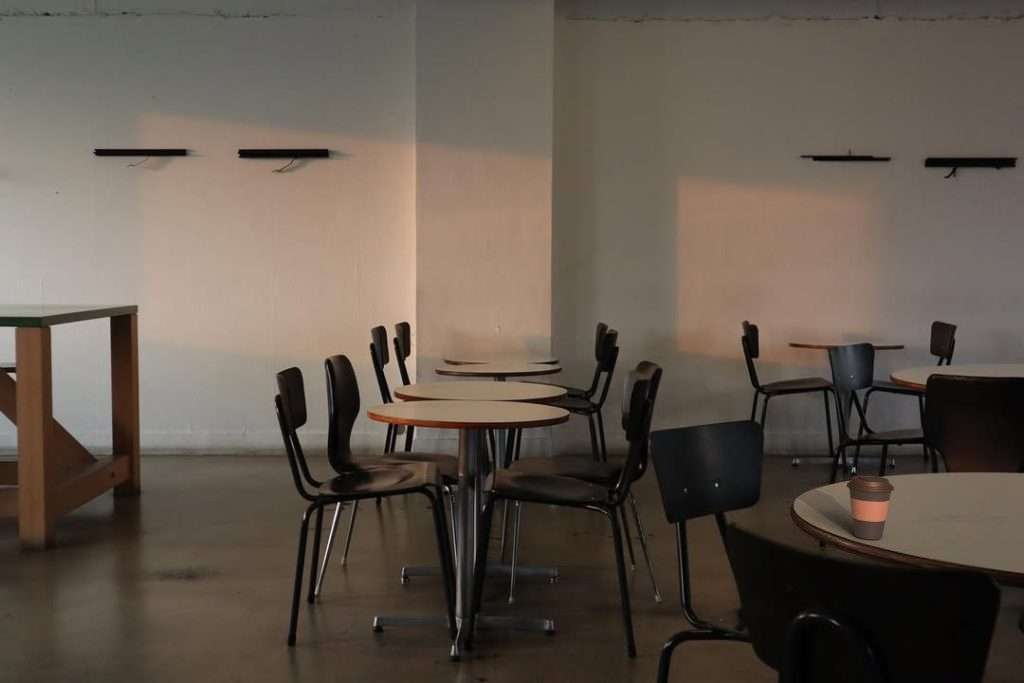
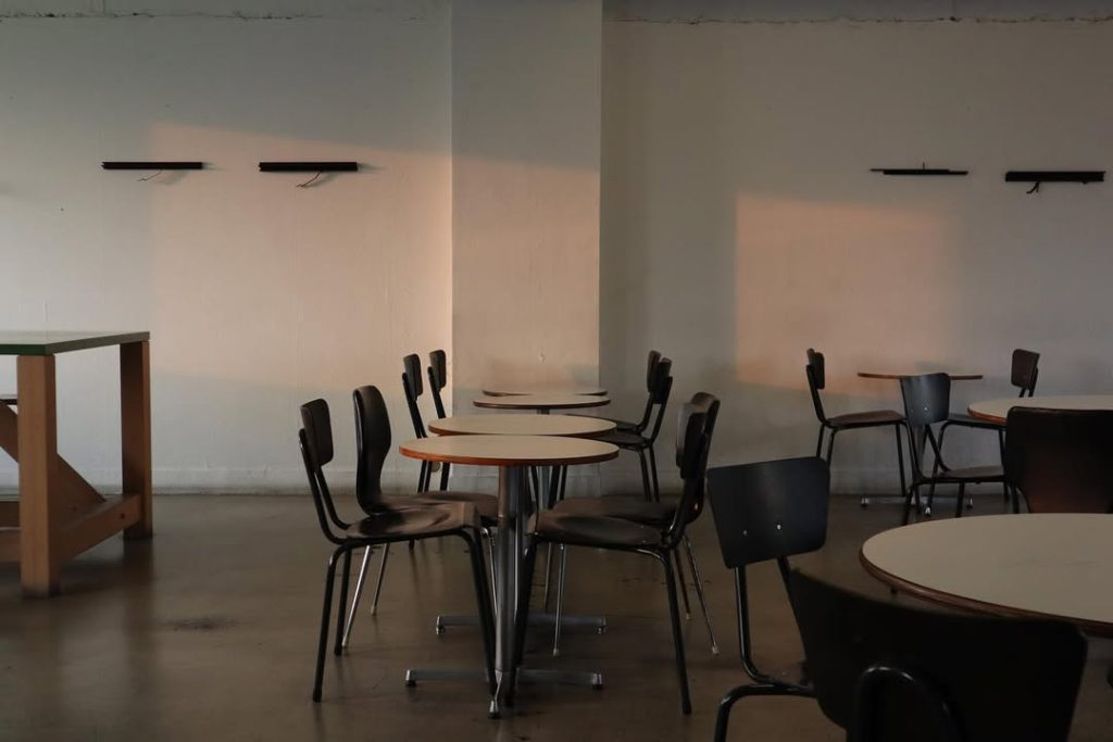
- coffee cup (869, 507)
